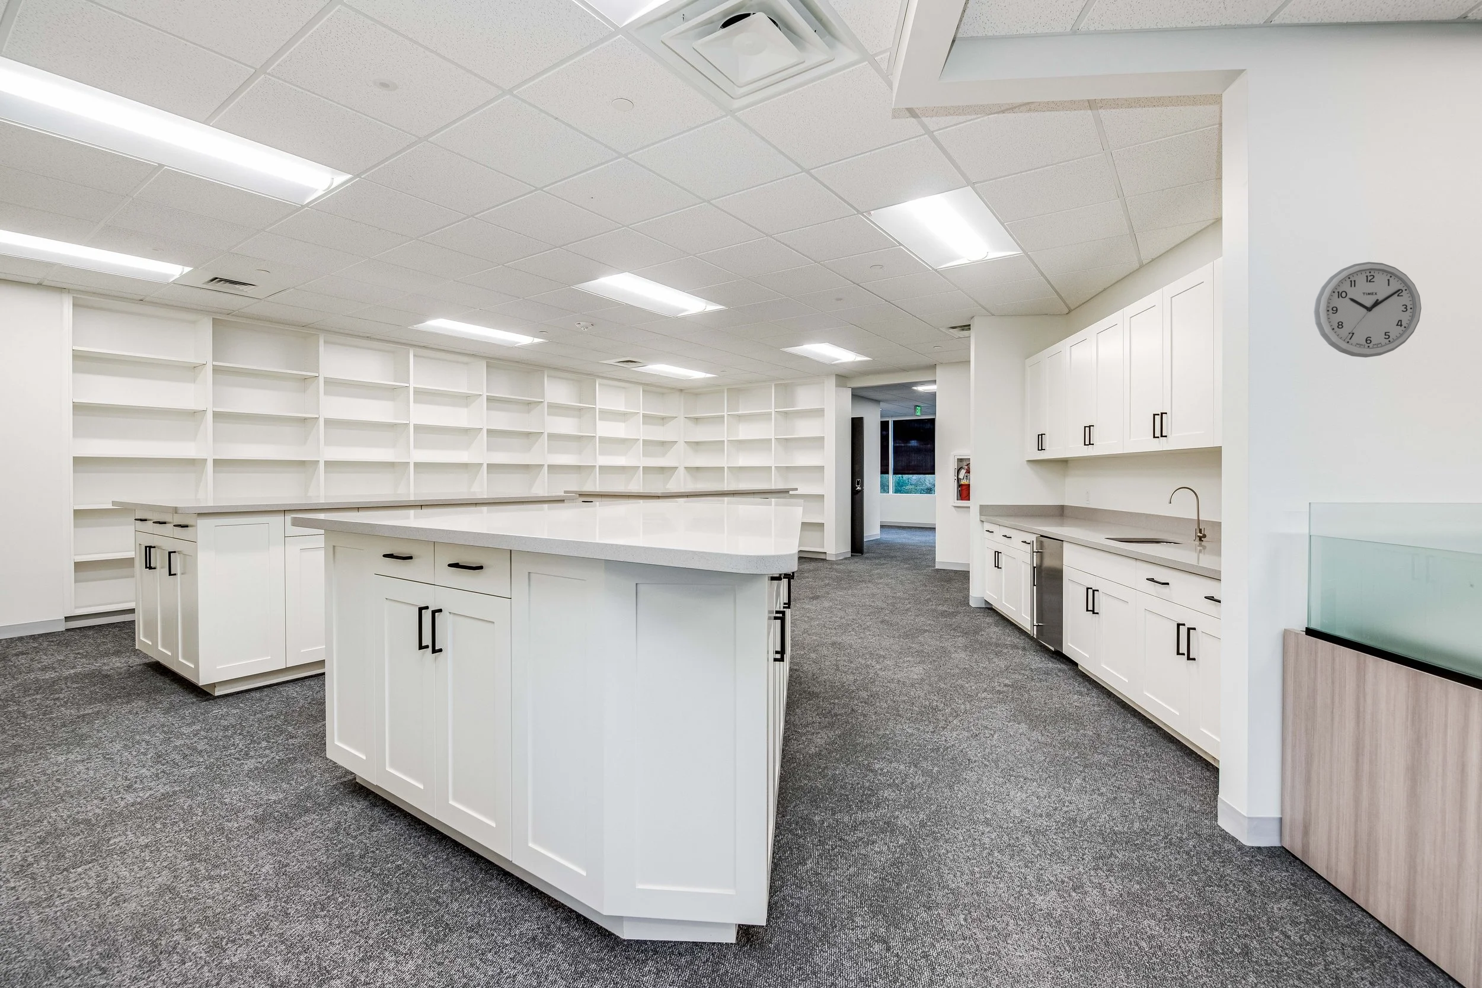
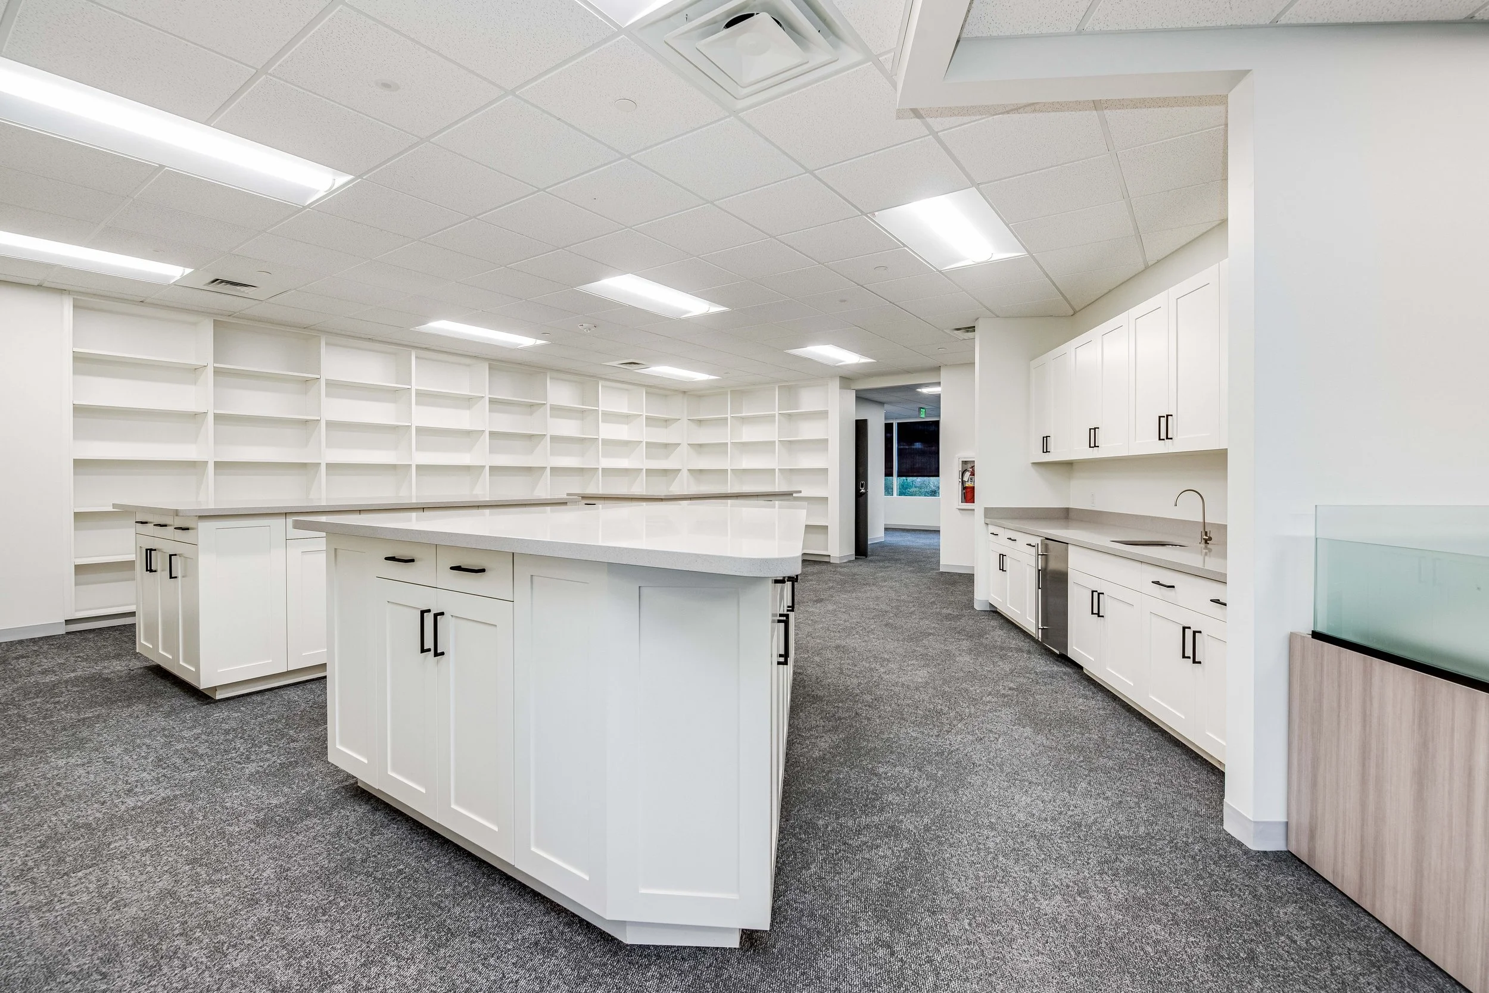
- wall clock (1368, 309)
